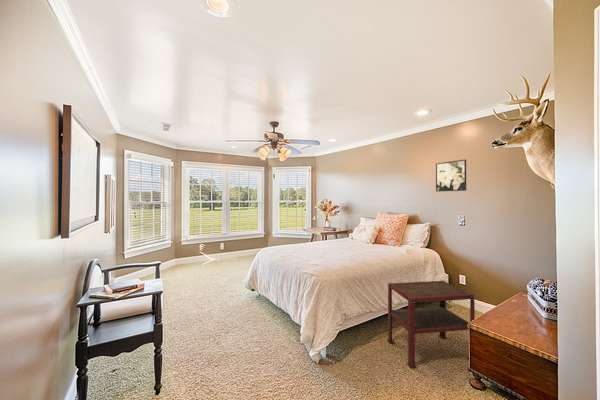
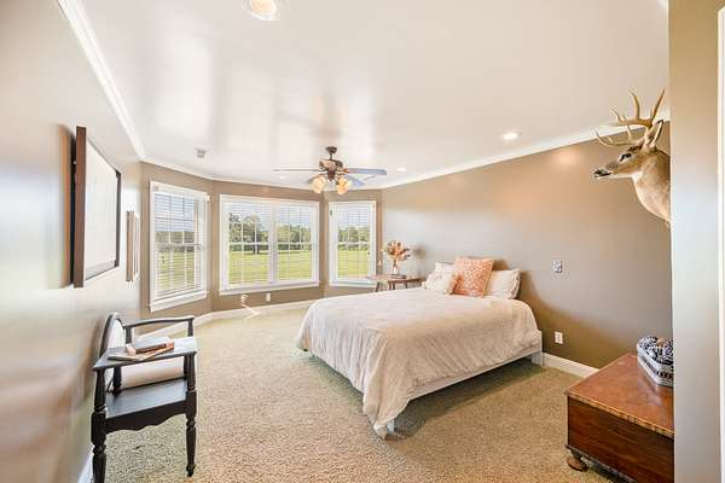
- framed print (450, 176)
- side table (428, 319)
